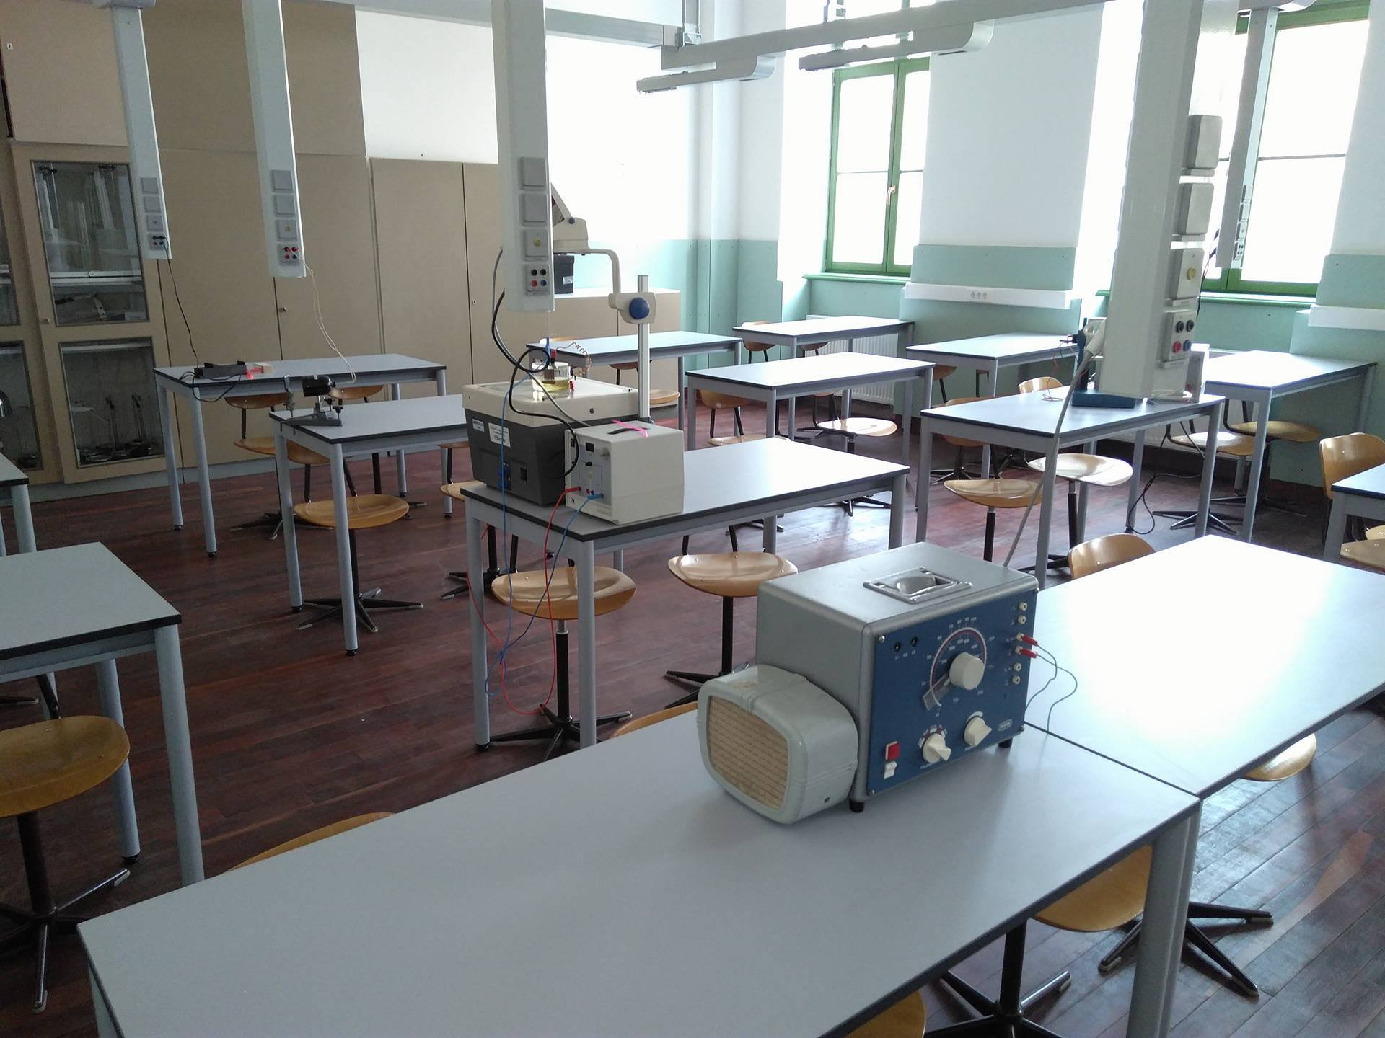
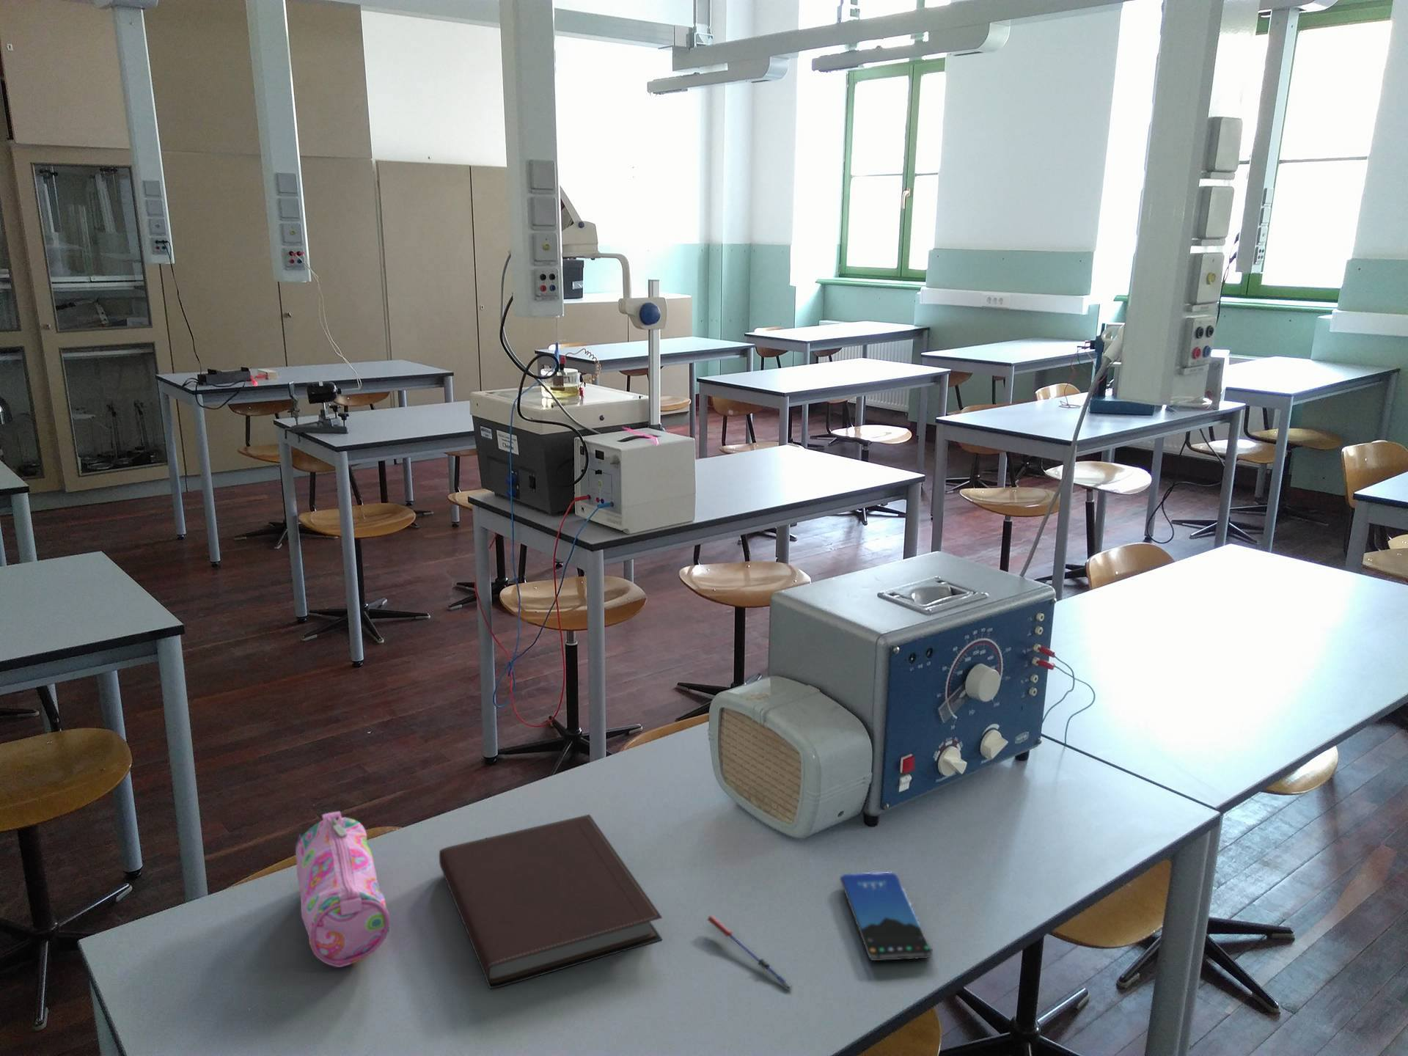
+ notebook (544, 892)
+ smartphone (882, 914)
+ pen (748, 950)
+ pencil case (339, 884)
